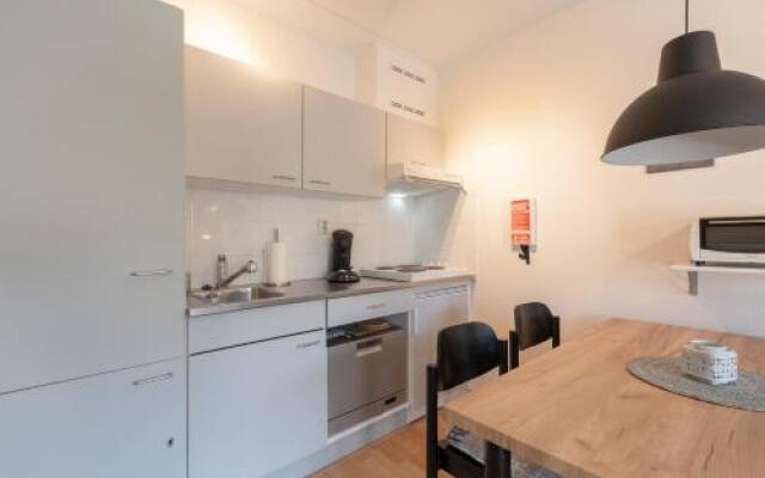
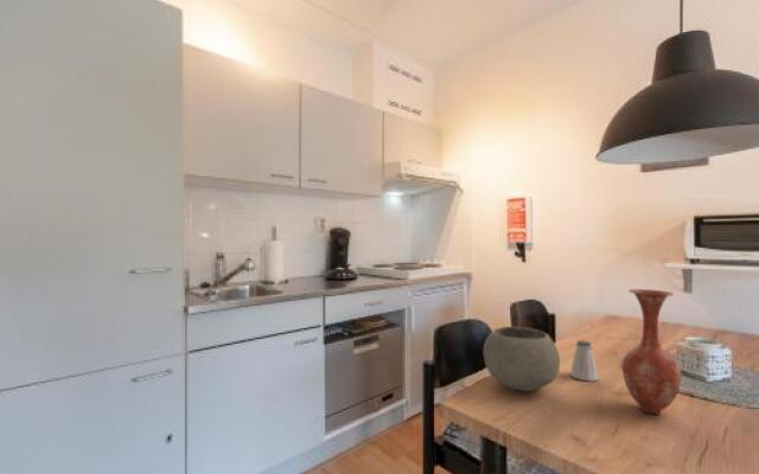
+ bowl (519, 359)
+ saltshaker (583, 359)
+ vase (650, 351)
